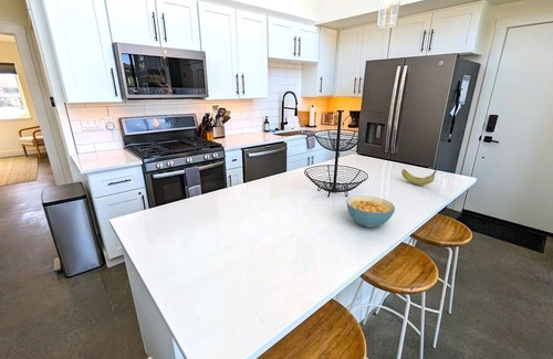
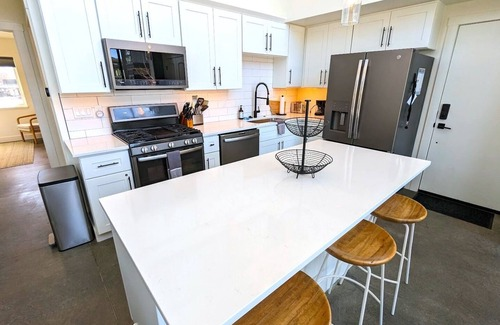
- cereal bowl (368, 213)
- fruit (416, 177)
